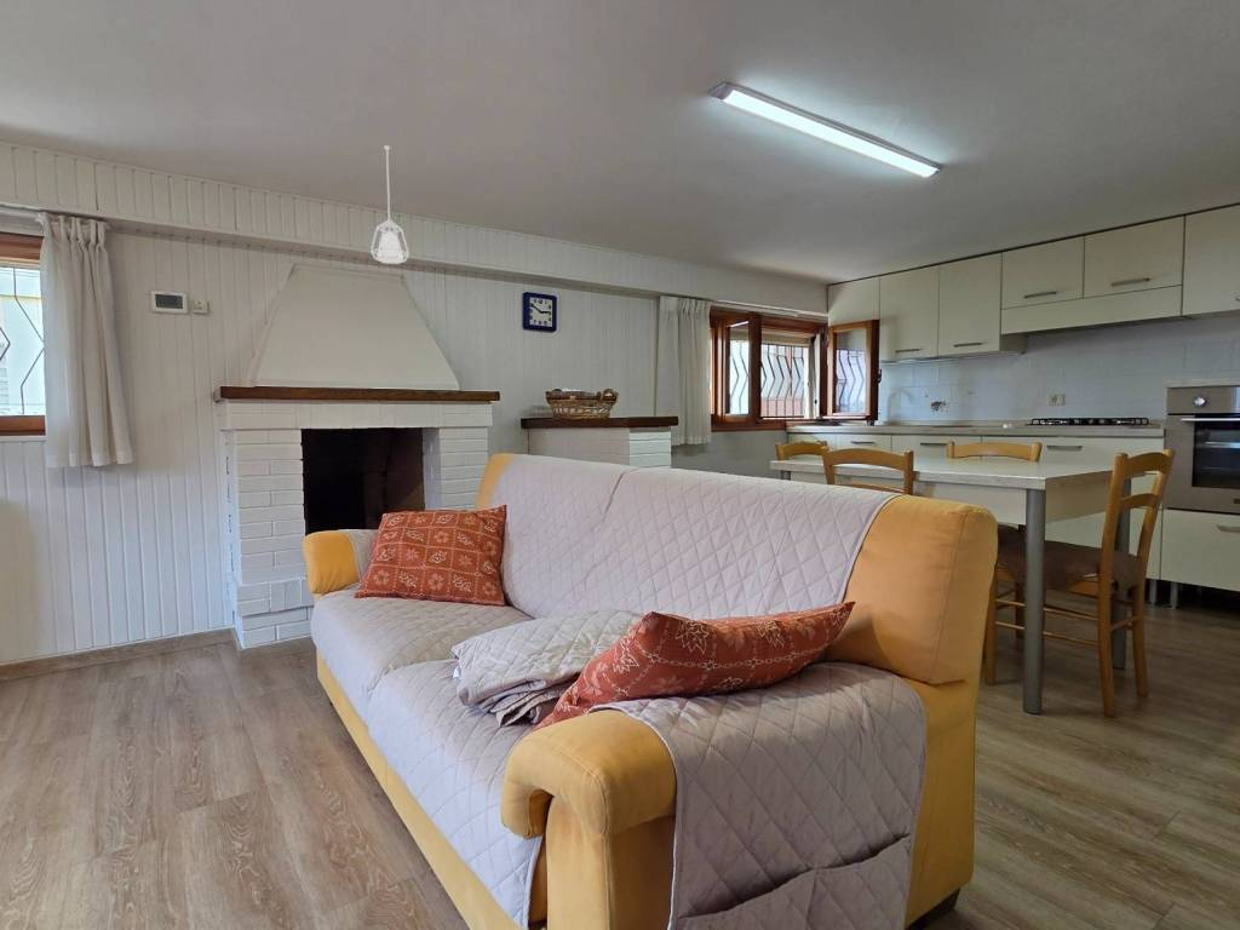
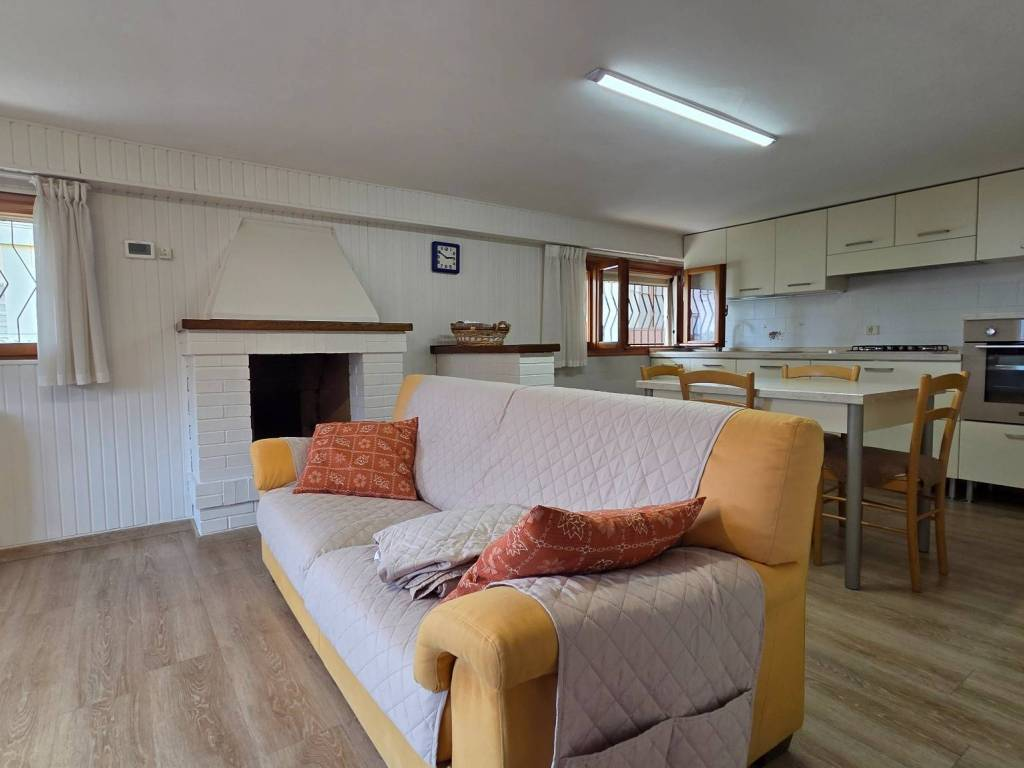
- pendant lamp (389, 203)
